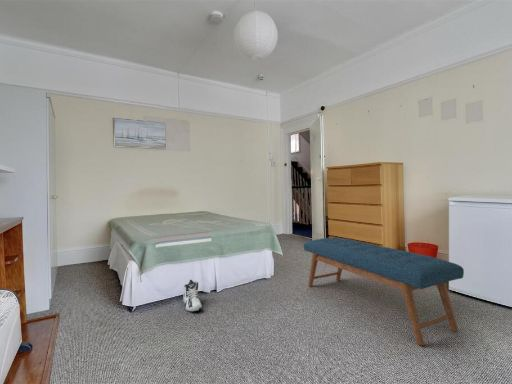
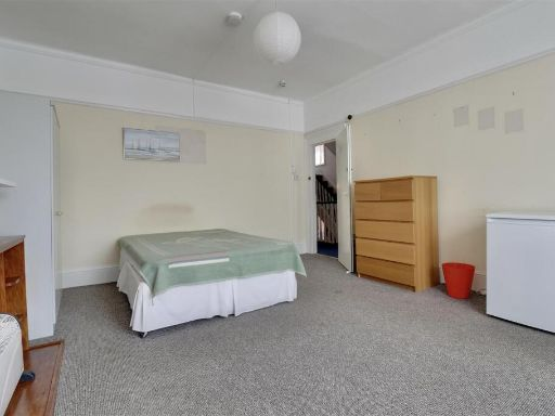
- sneaker (192, 293)
- bench (367, 275)
